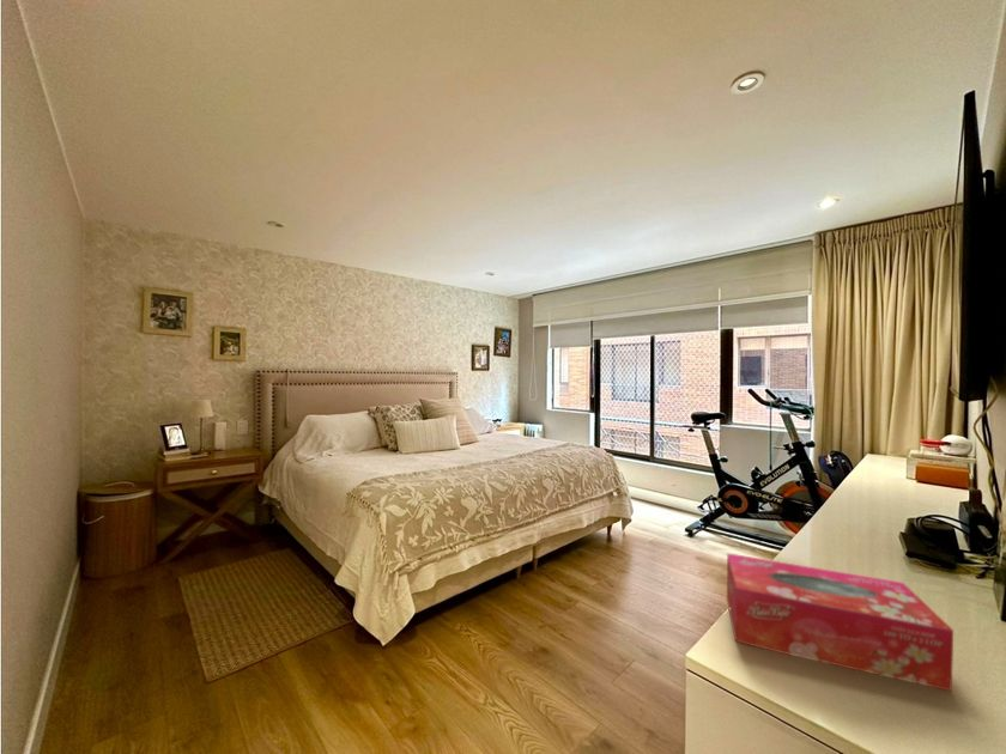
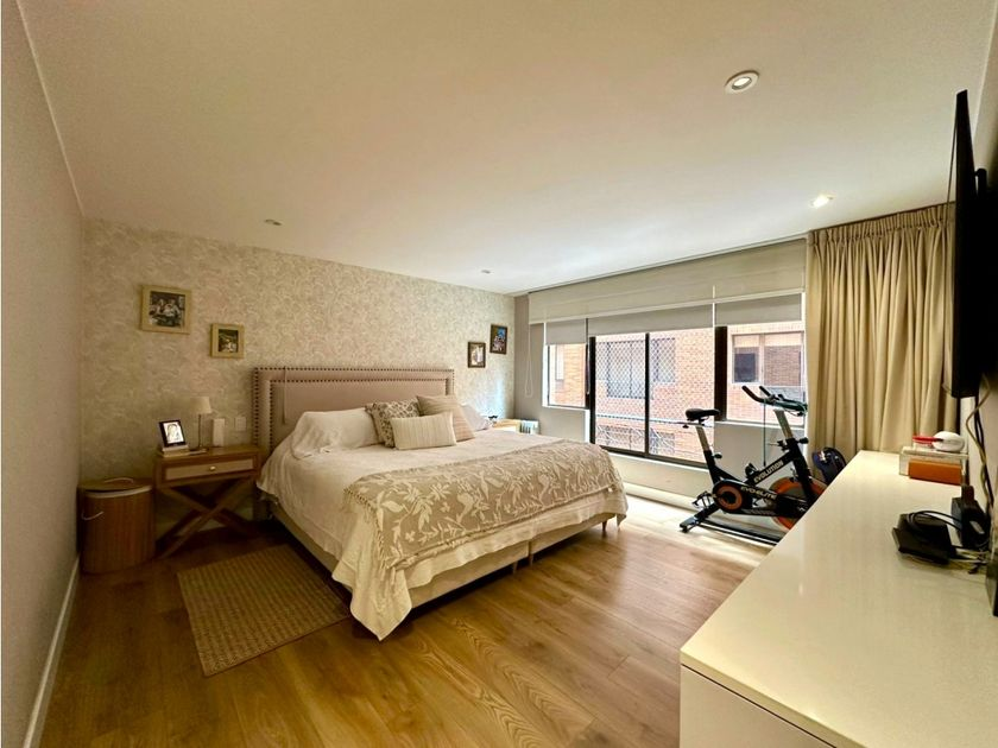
- tissue box (820, 612)
